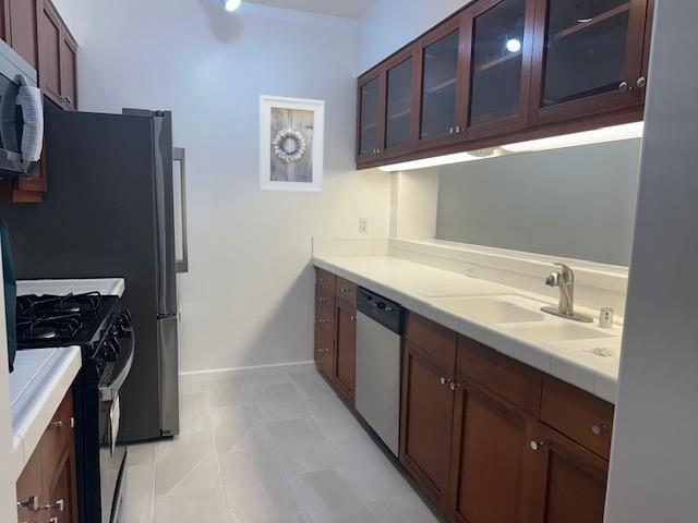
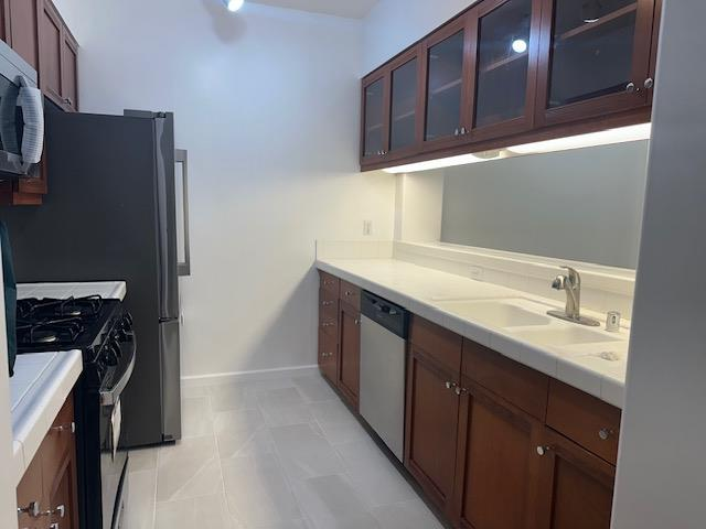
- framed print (291, 145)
